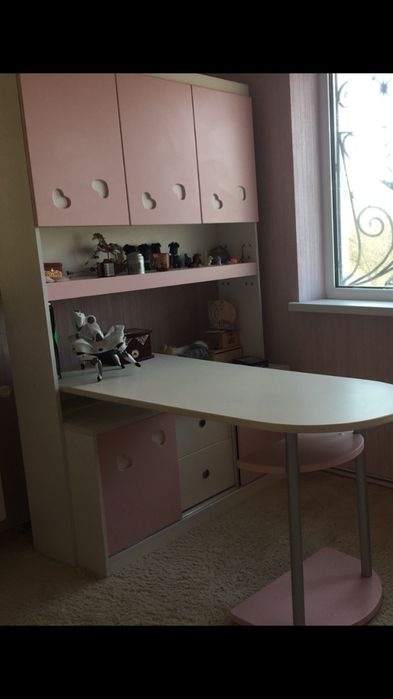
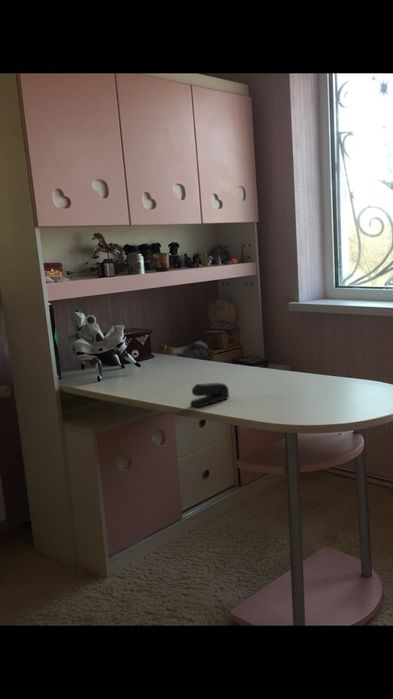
+ stapler (209, 391)
